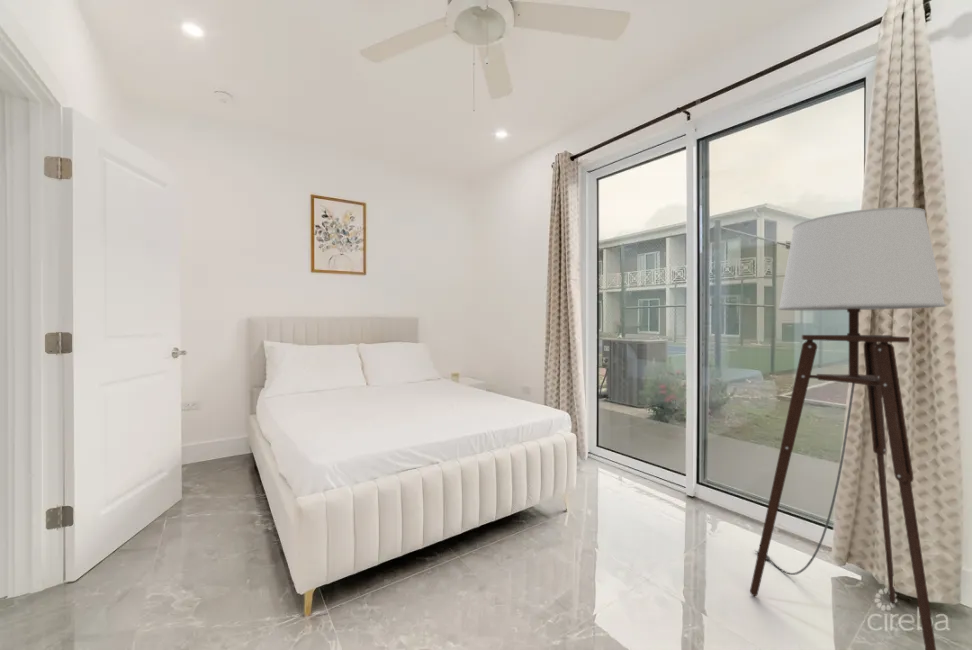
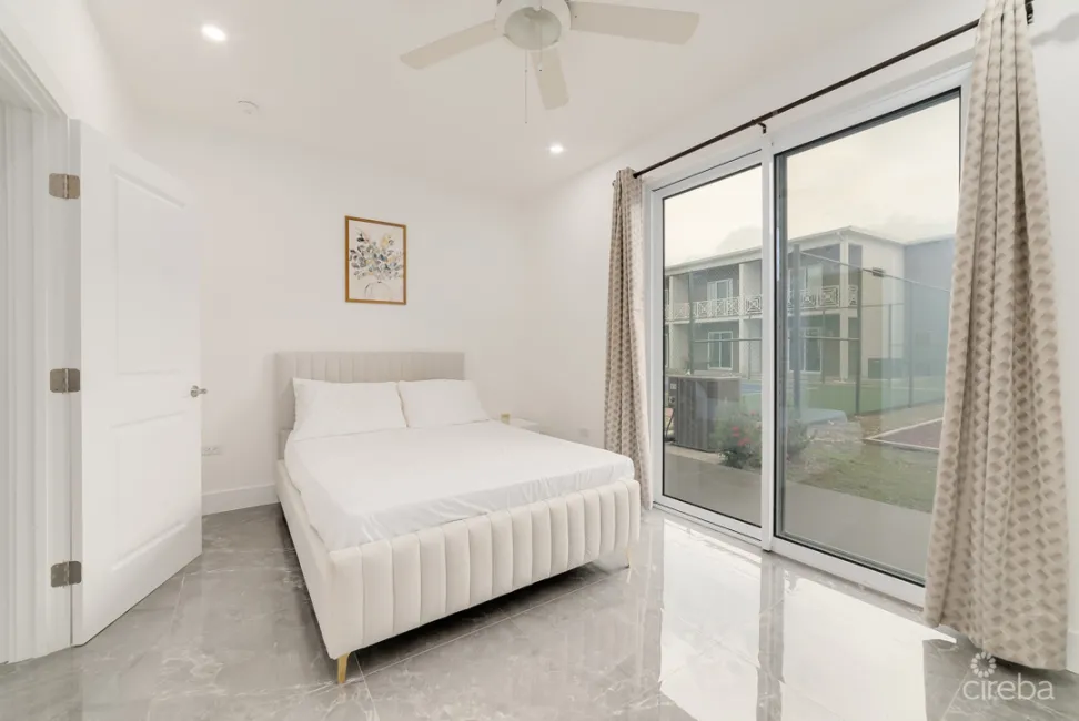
- floor lamp (846, 423)
